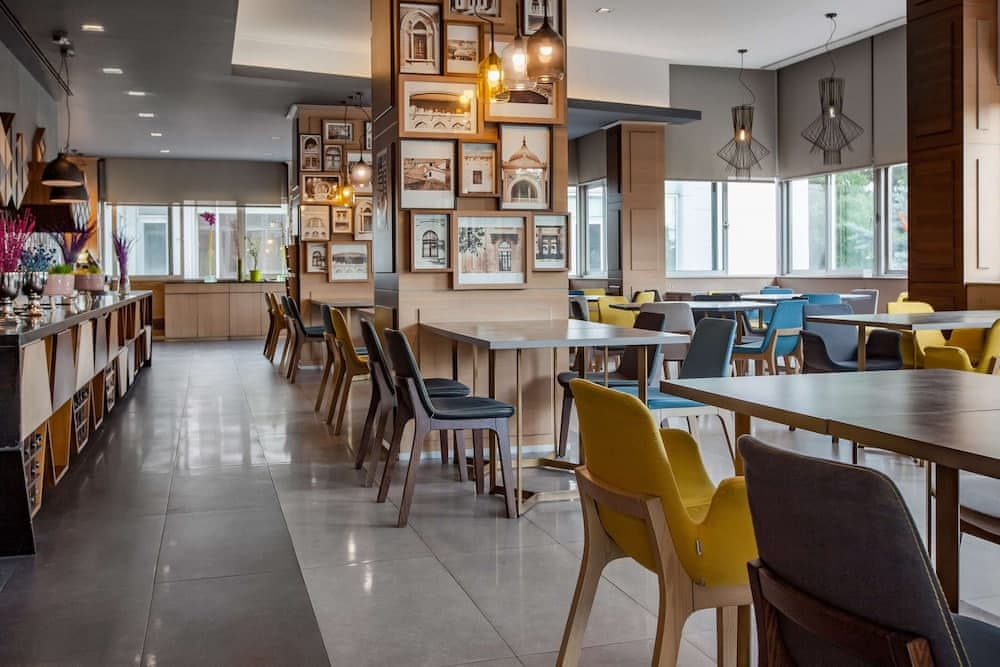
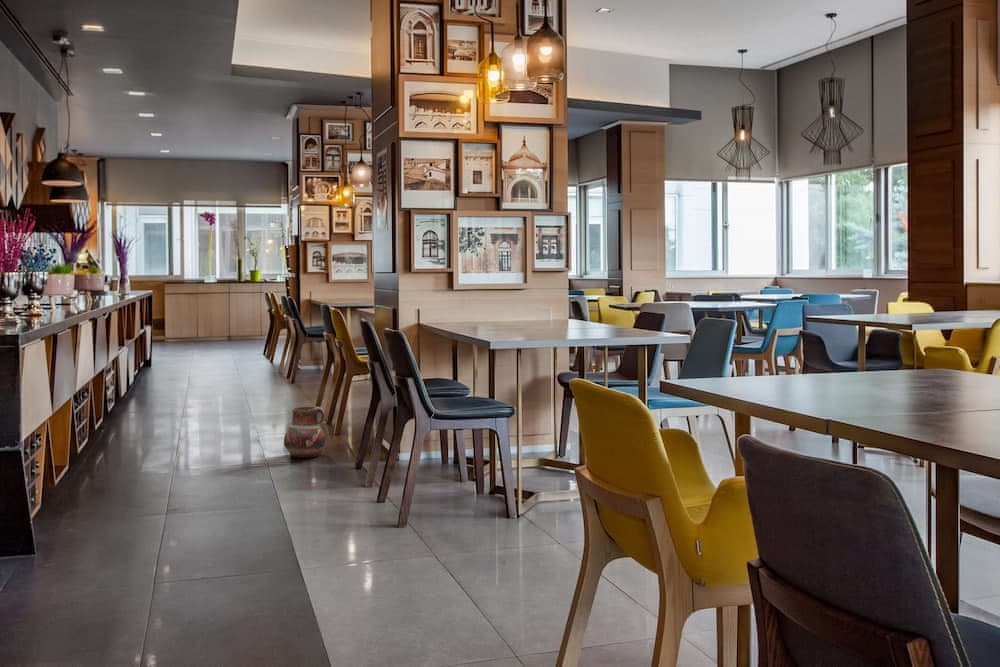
+ ceramic pot (305, 431)
